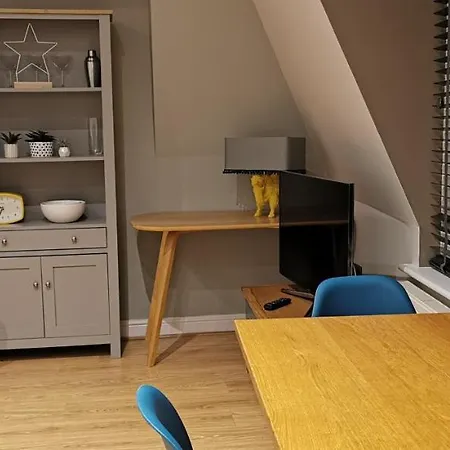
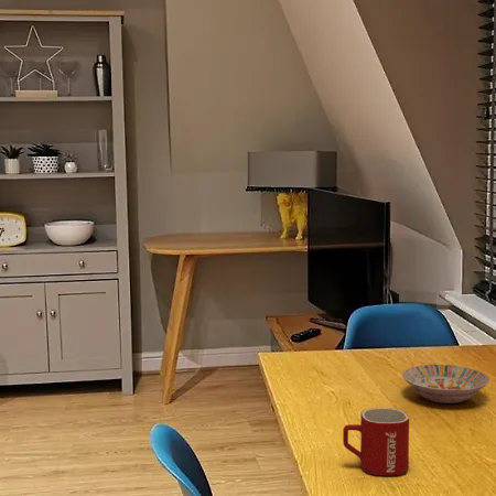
+ bowl (444, 386)
+ mug (375, 441)
